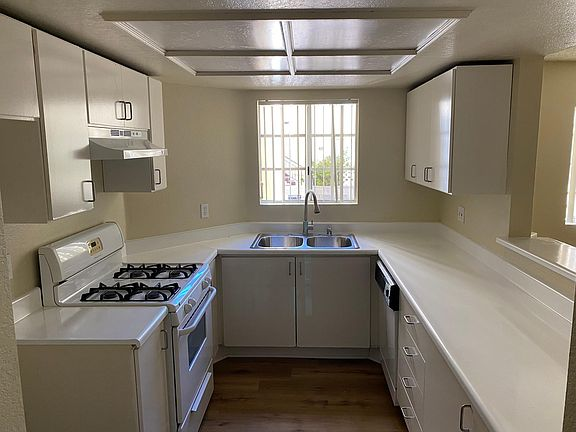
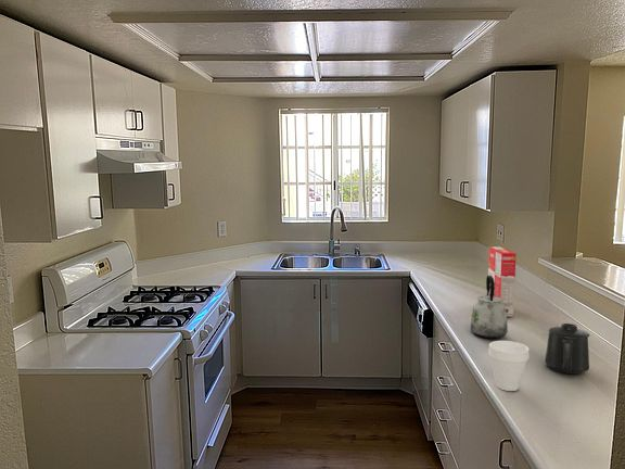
+ cup (508, 366)
+ kettle (488, 304)
+ cereal box (500, 280)
+ mug (570, 348)
